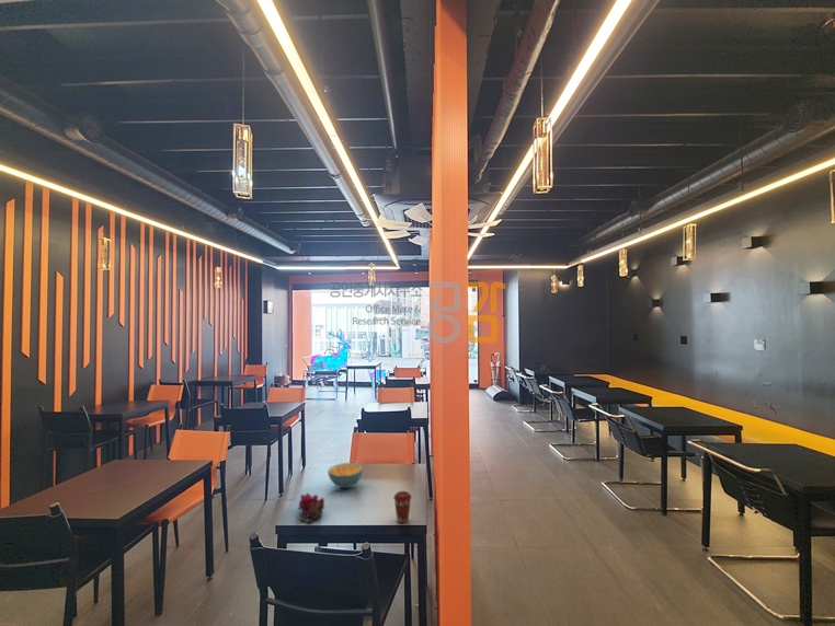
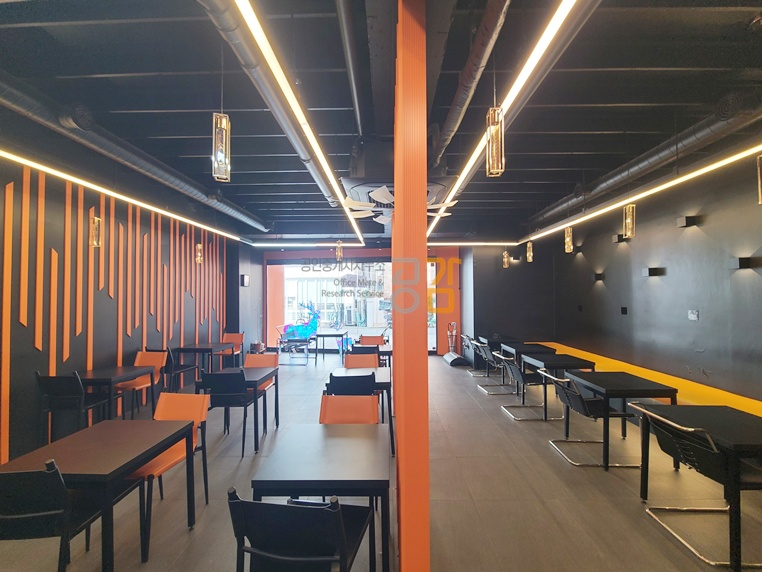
- grapes (310, 505)
- coffee cup (402, 507)
- cereal bowl (345, 477)
